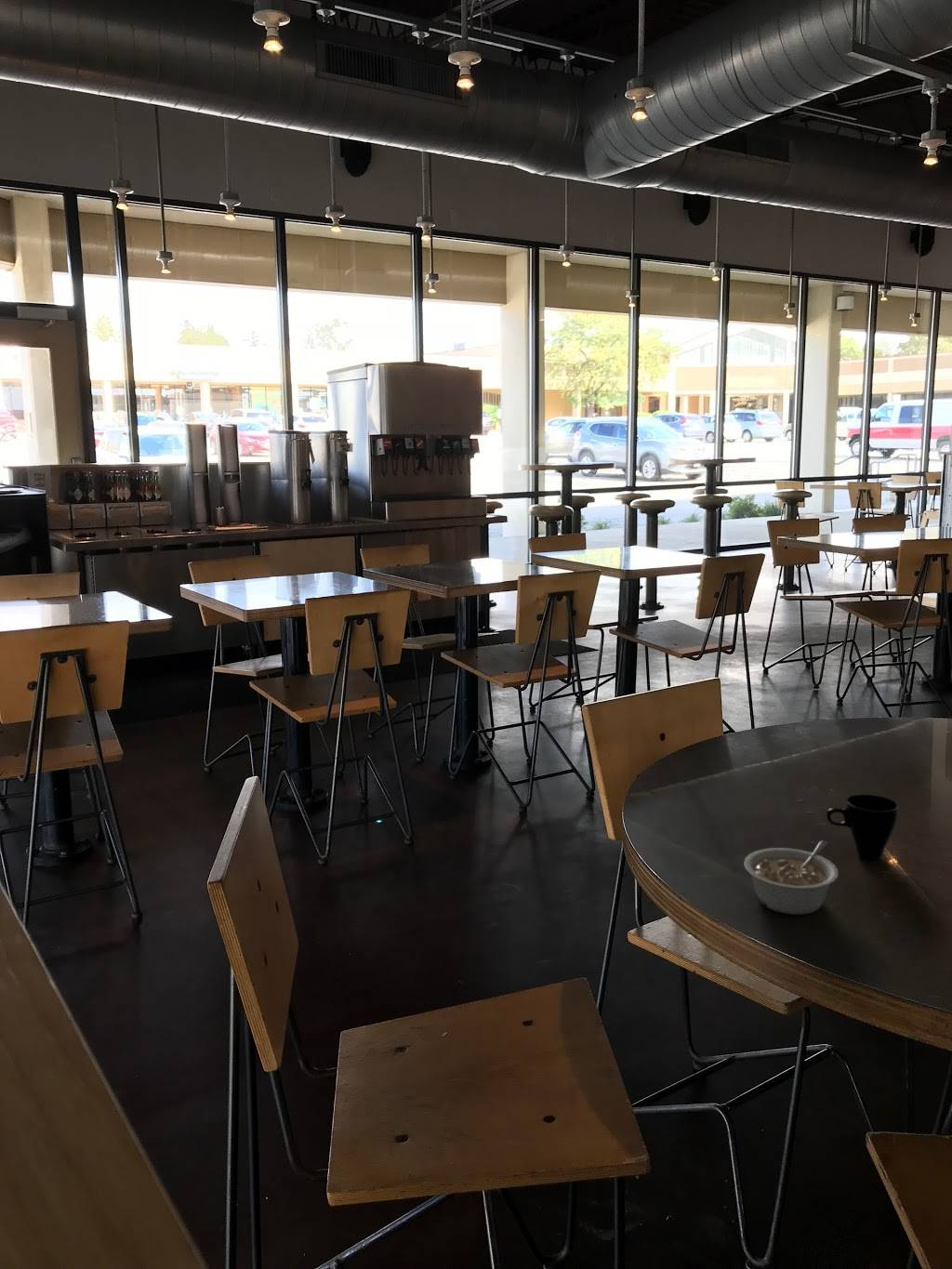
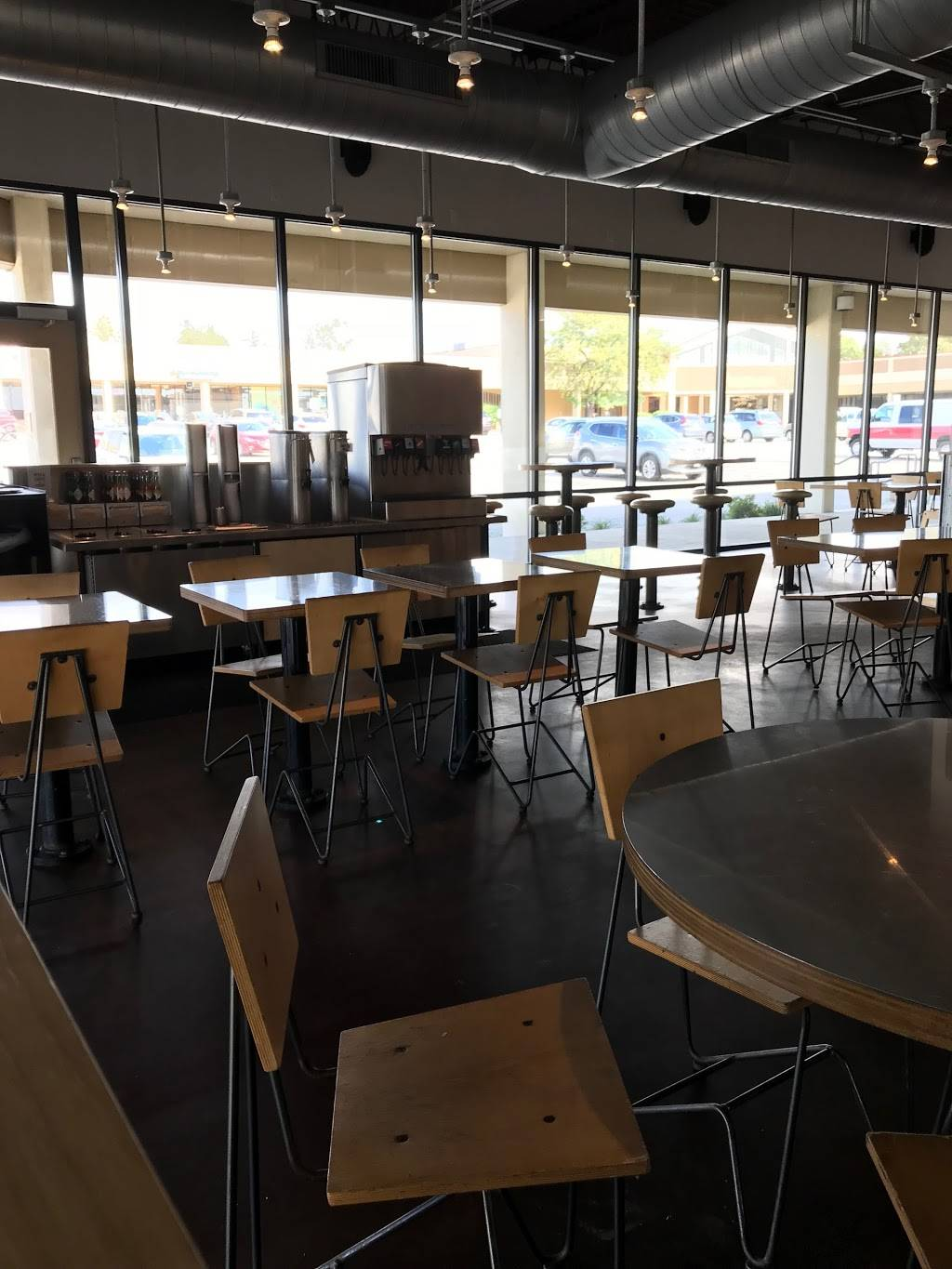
- legume (789, 878)
- cup (861, 828)
